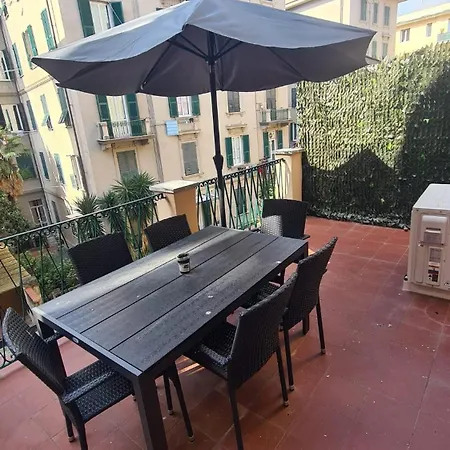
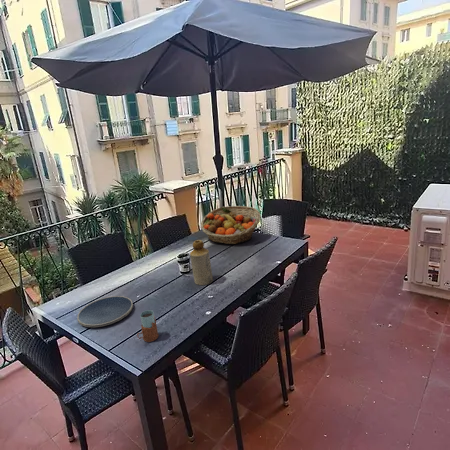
+ fruit basket (230, 224)
+ drinking glass (146, 327)
+ bottle (201, 261)
+ plate (106, 311)
